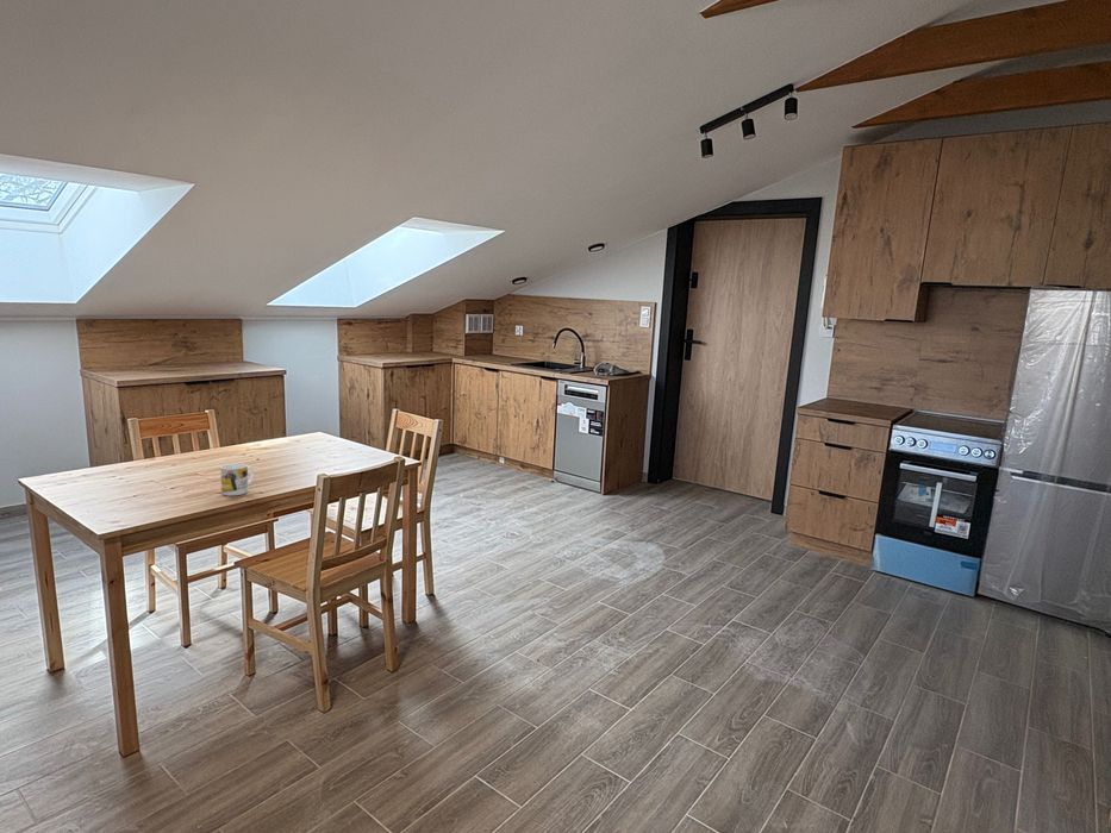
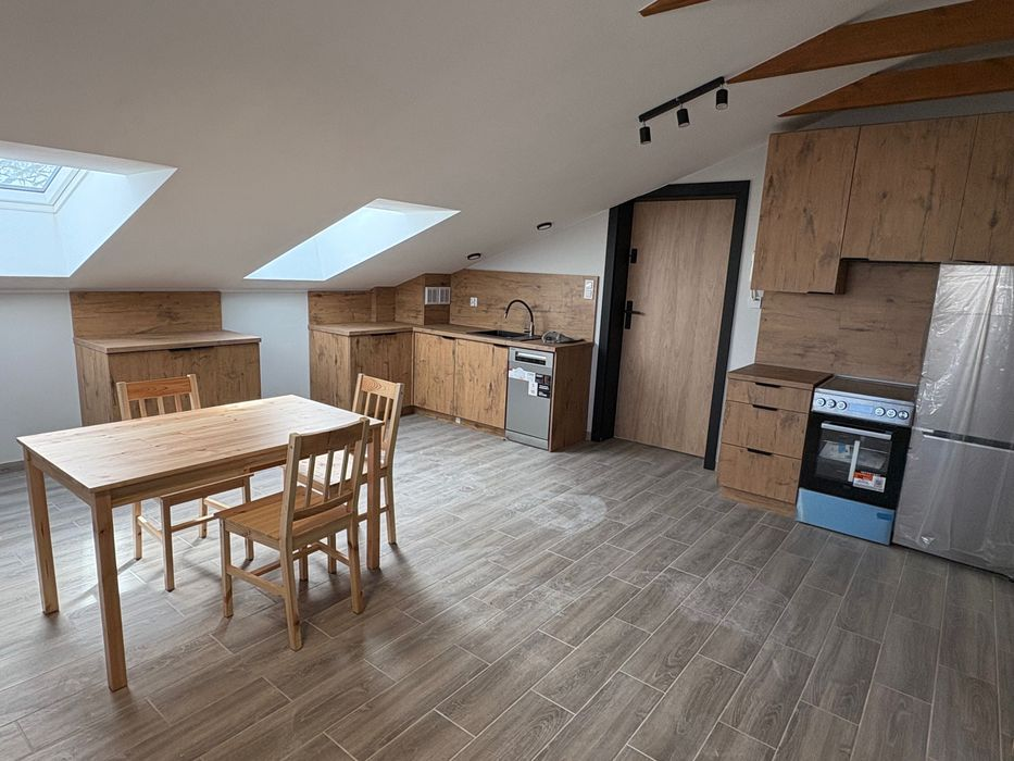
- mug (239, 478)
